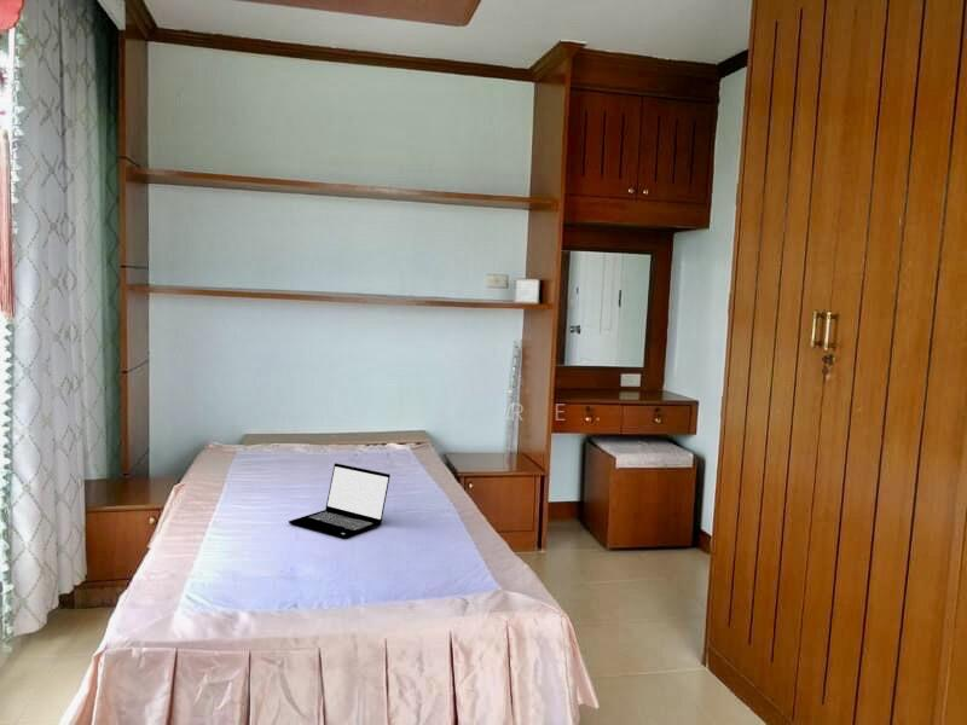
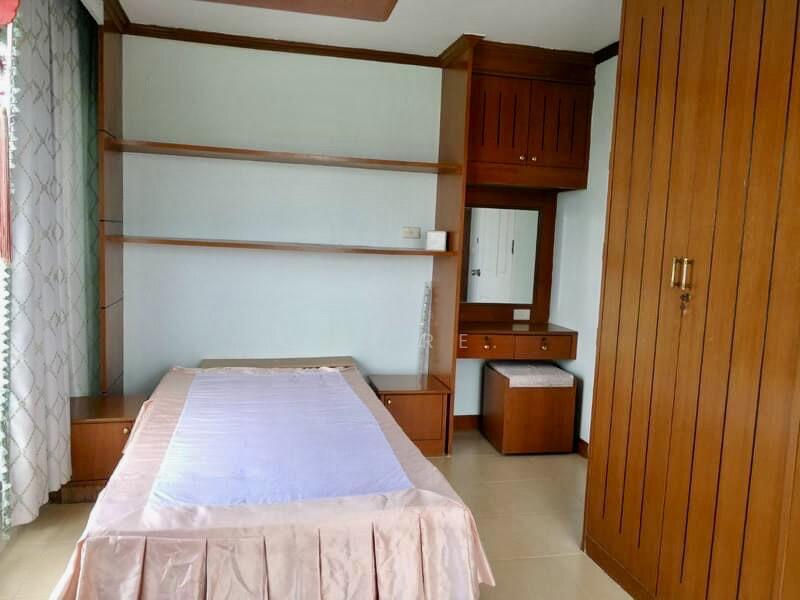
- laptop computer (340, 498)
